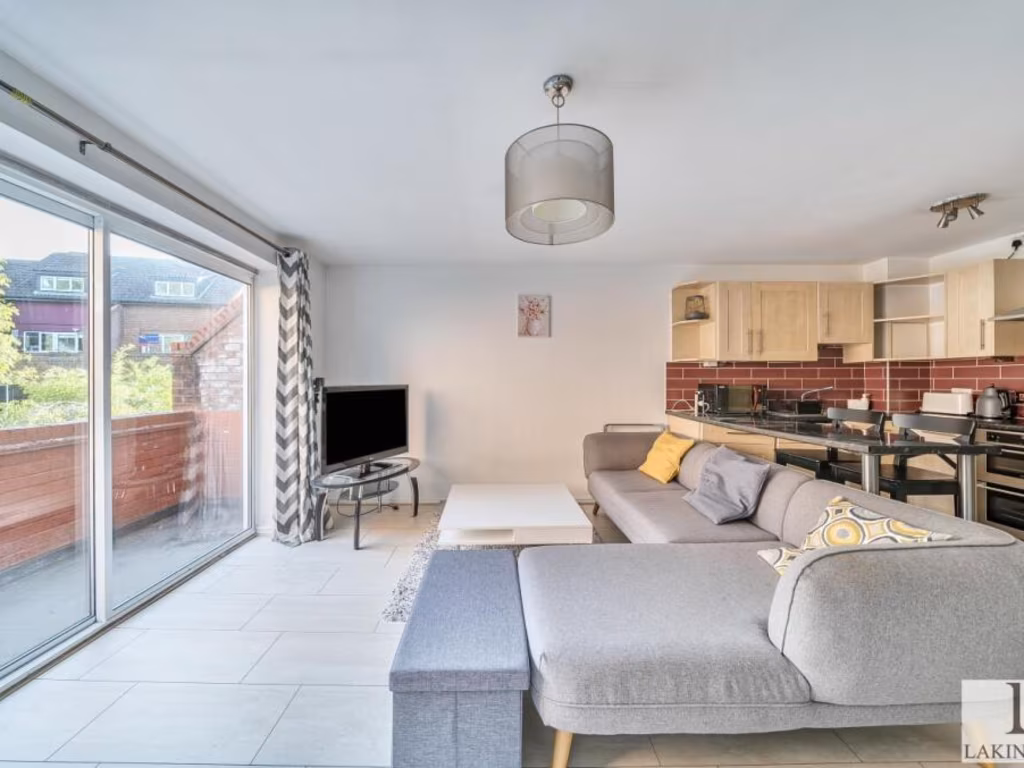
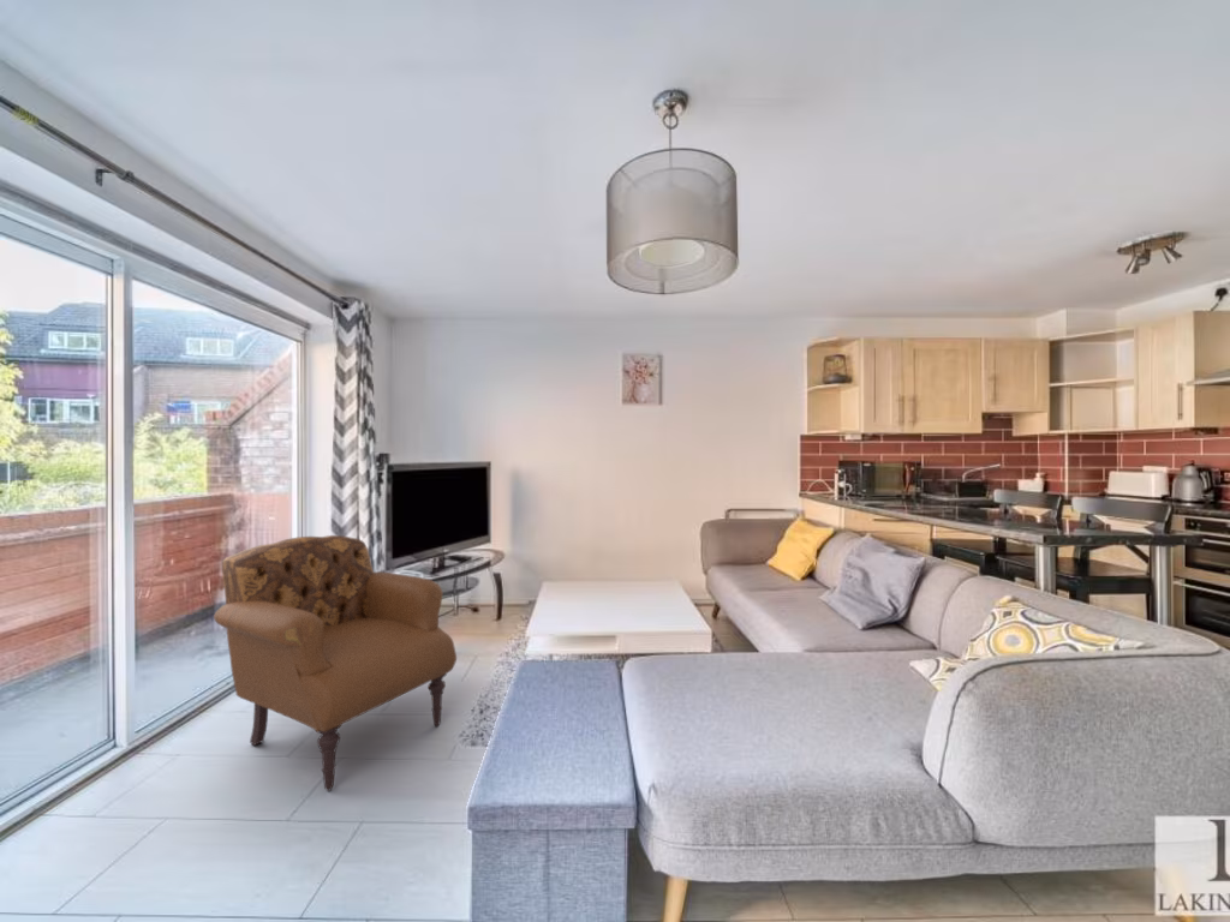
+ armchair (345, 639)
